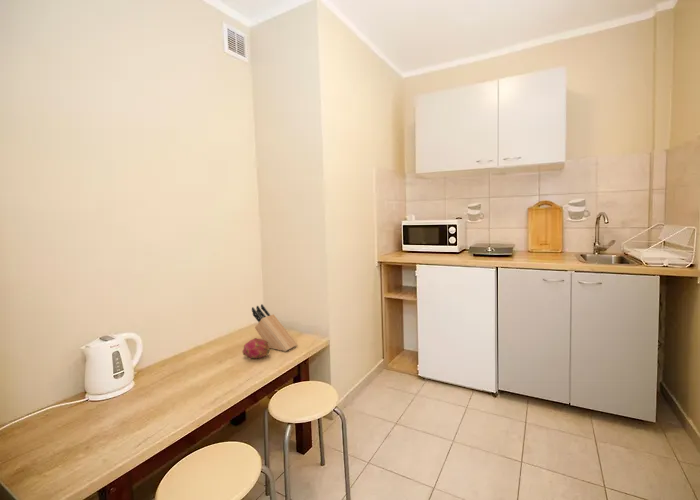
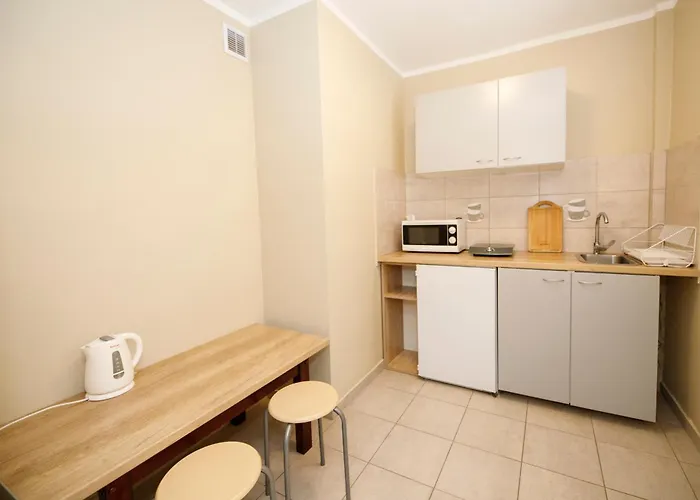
- knife block (272, 326)
- fruit (256, 347)
